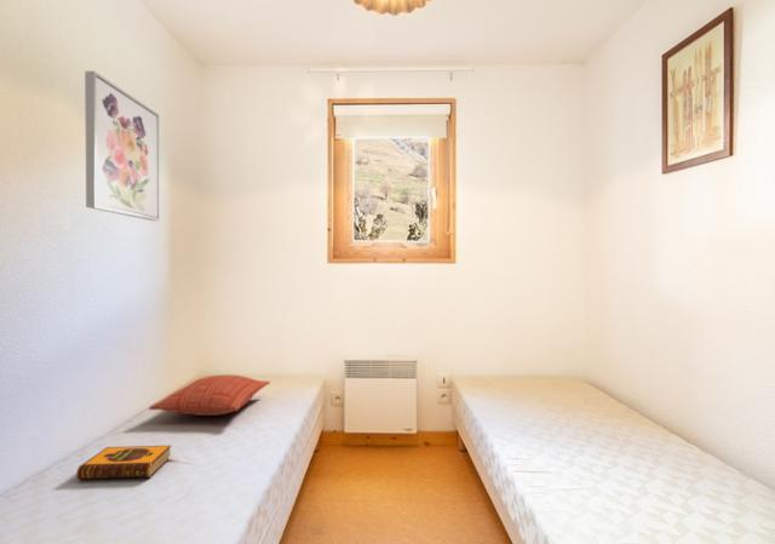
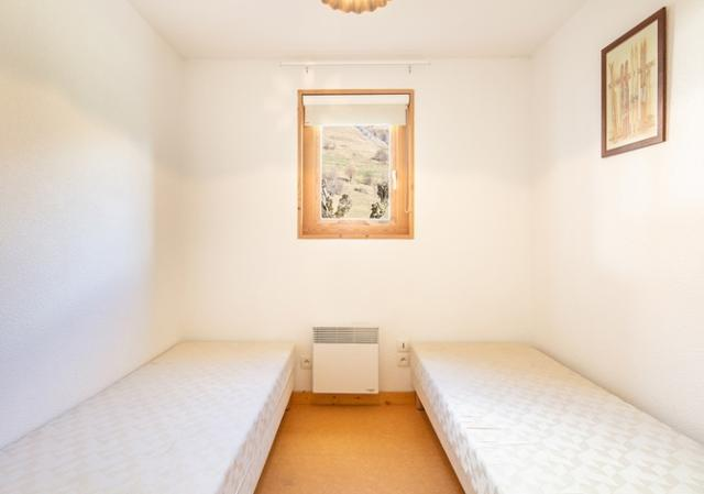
- wall art (126, 155)
- hardback book (126, 462)
- pillow (214, 394)
